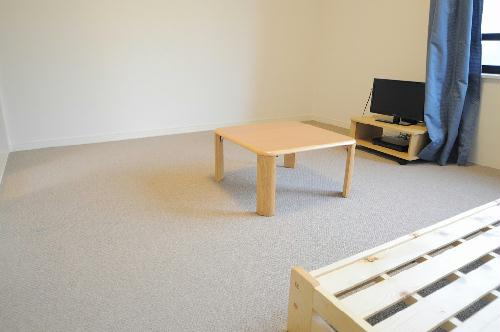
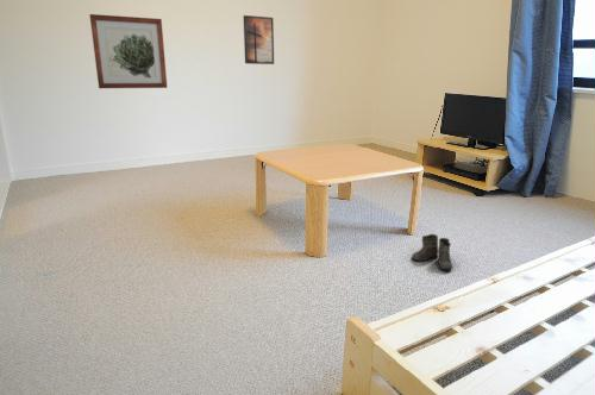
+ boots (433, 250)
+ wall art (130, 52)
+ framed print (258, 40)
